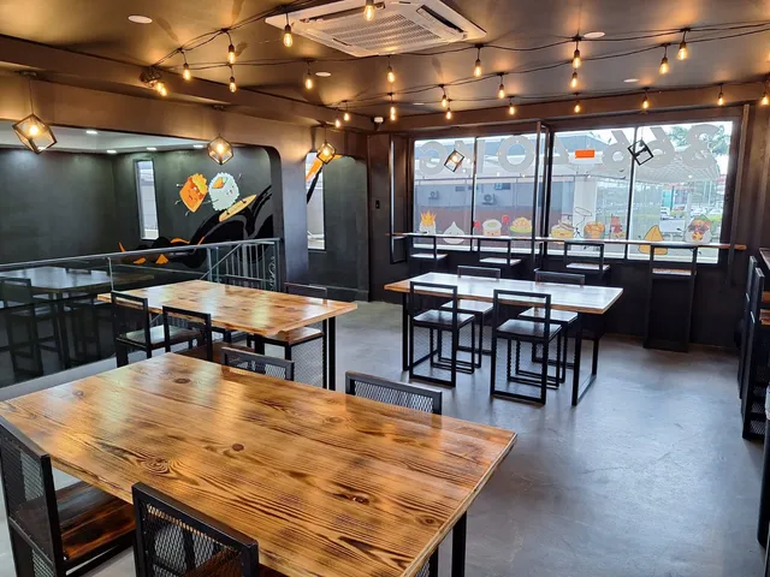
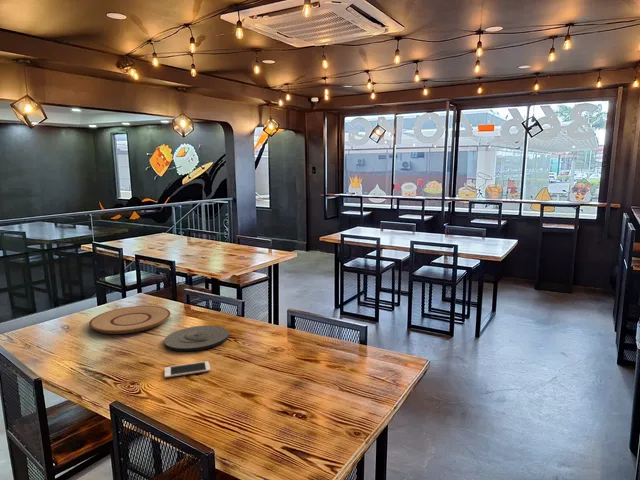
+ cell phone (187, 369)
+ plate (131, 319)
+ plate (197, 335)
